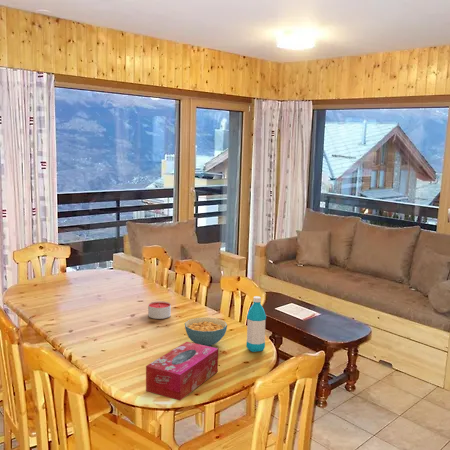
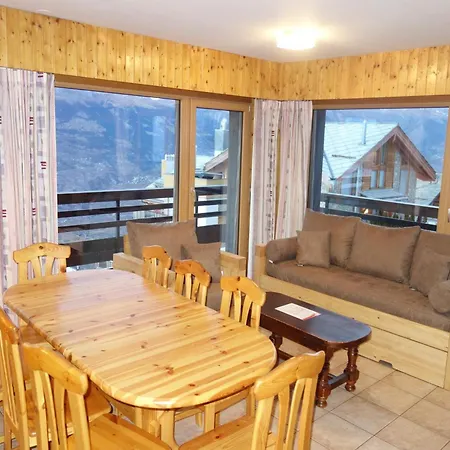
- candle (159, 309)
- water bottle (256, 323)
- tissue box (183, 368)
- cereal bowl (205, 334)
